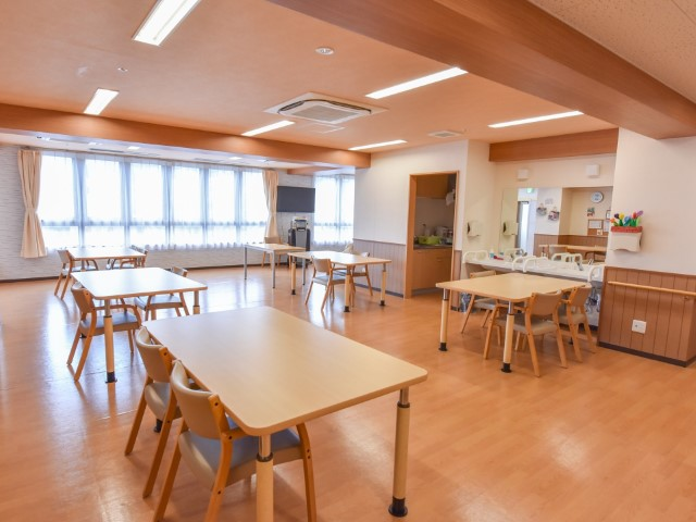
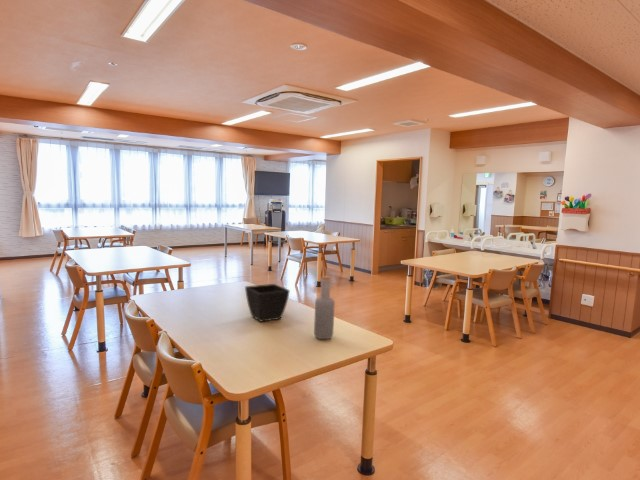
+ flower pot (266, 302)
+ bottle (324, 307)
